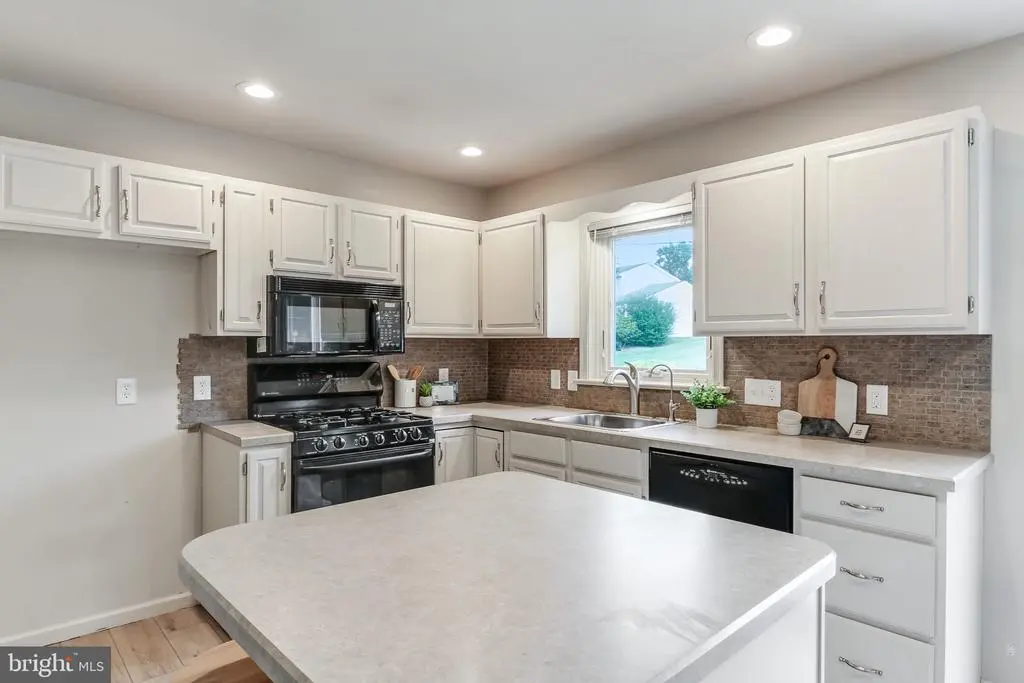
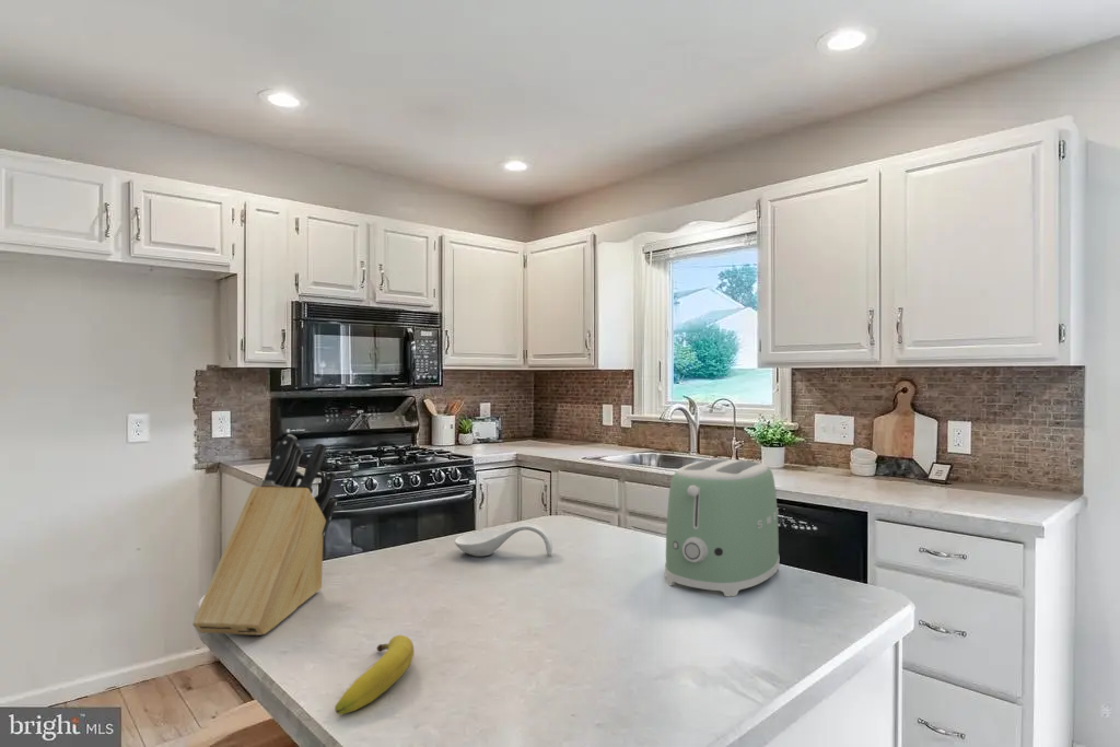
+ toaster (723, 517)
+ fruit (381, 664)
+ spoon rest (503, 538)
+ knife block (277, 522)
